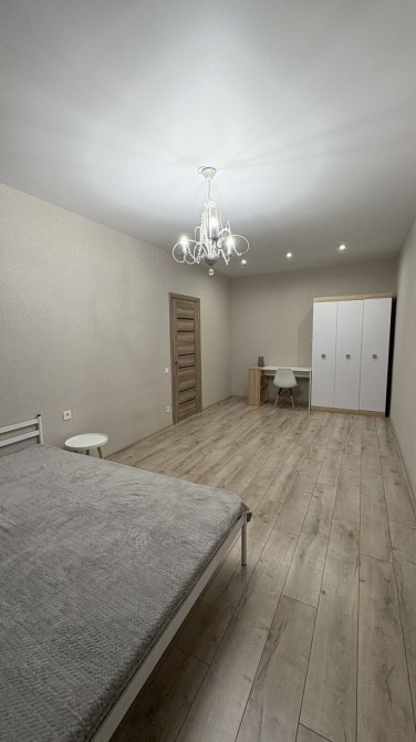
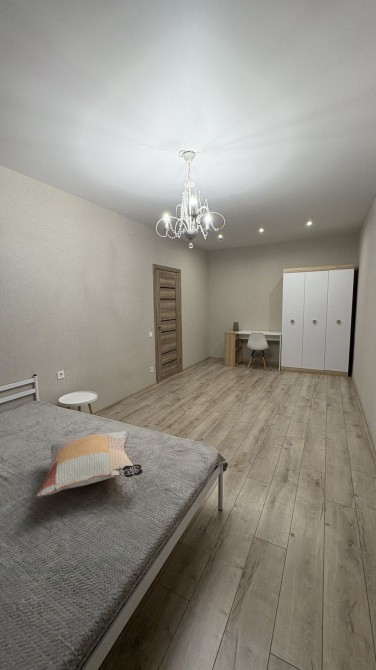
+ decorative pillow (92, 457)
